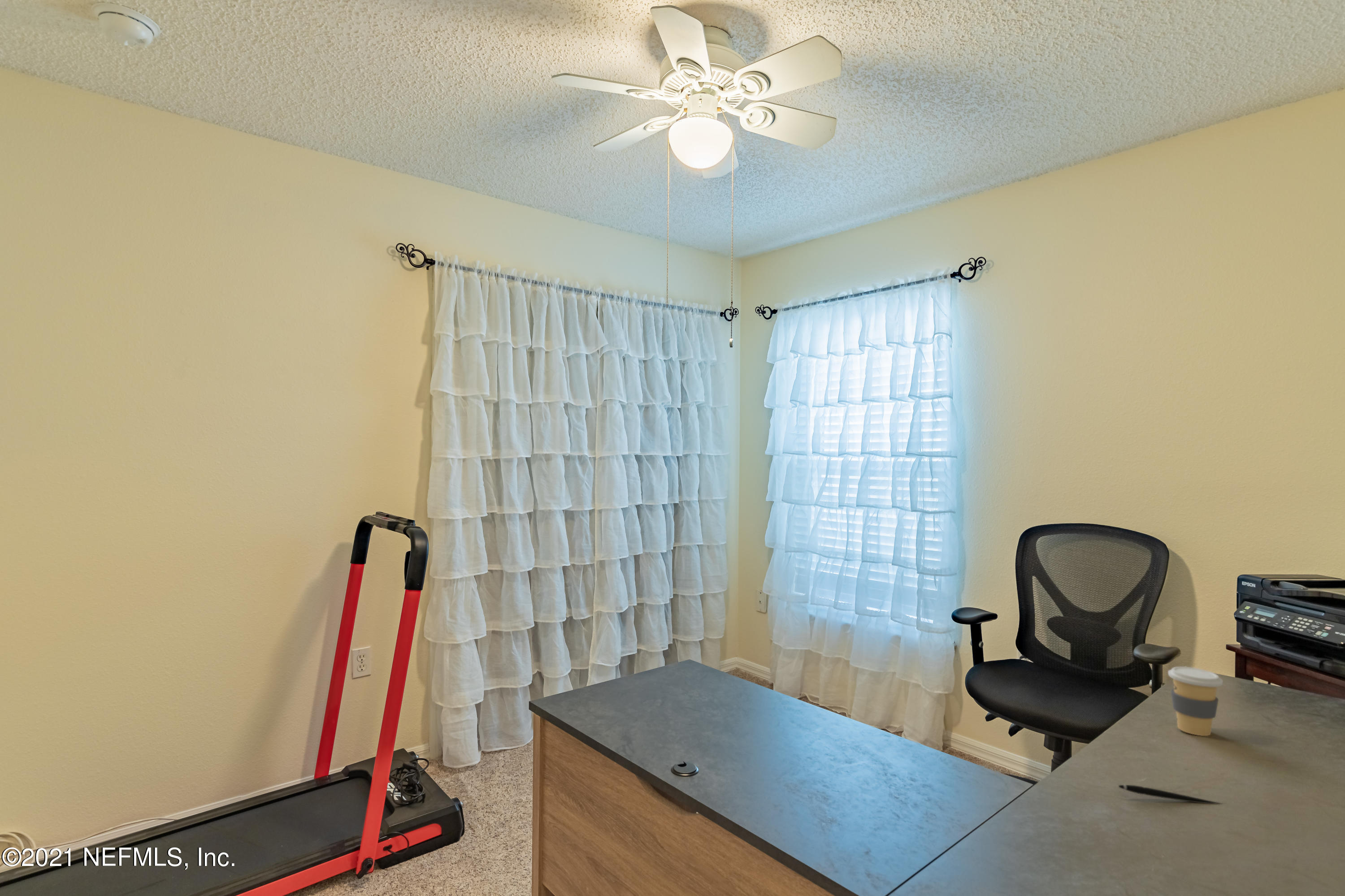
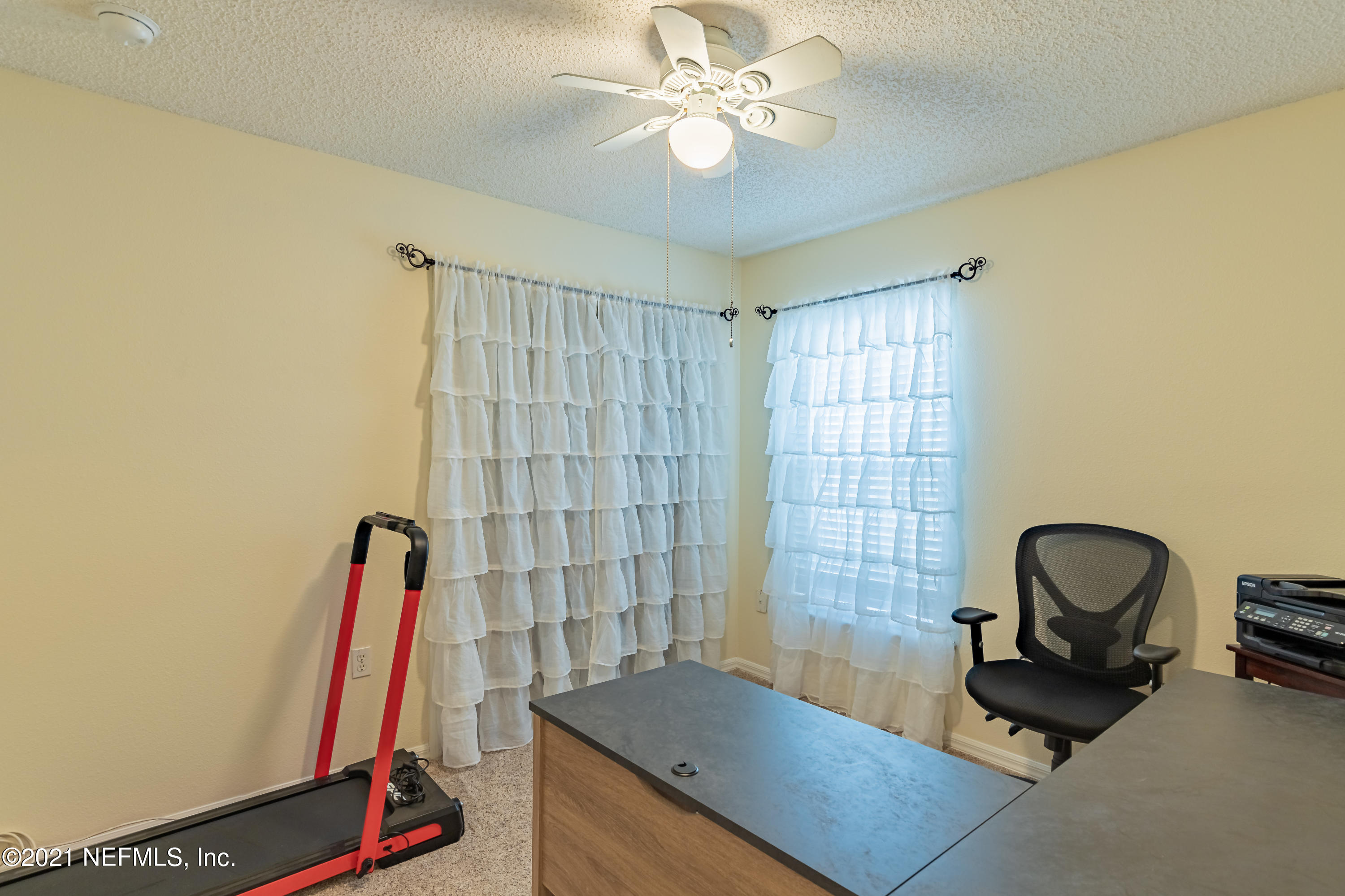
- coffee cup (1194, 701)
- pen (1172, 795)
